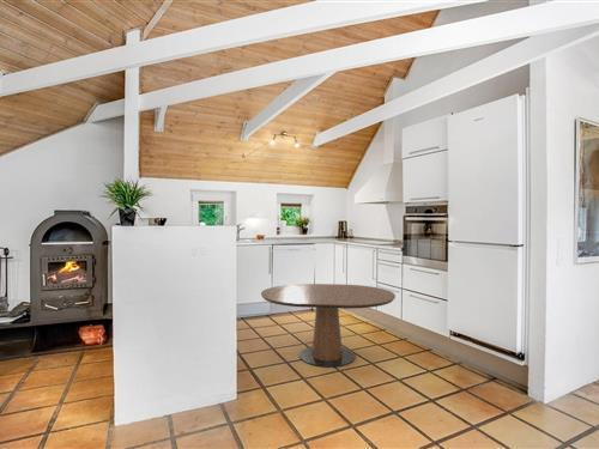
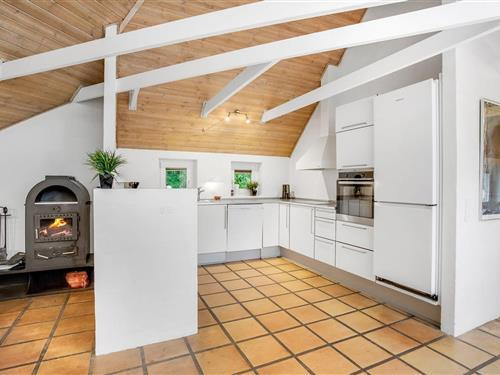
- dining table (327, 321)
